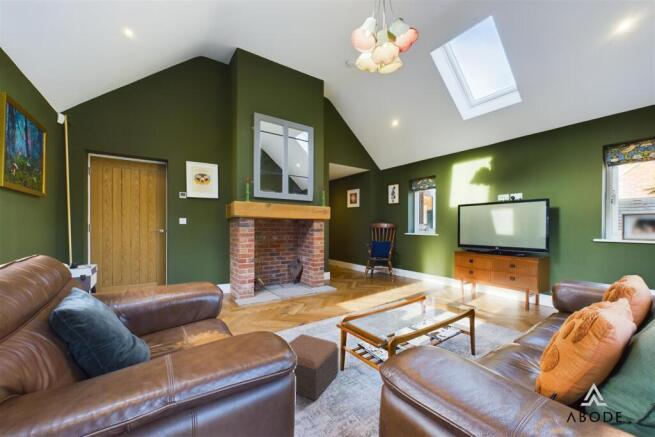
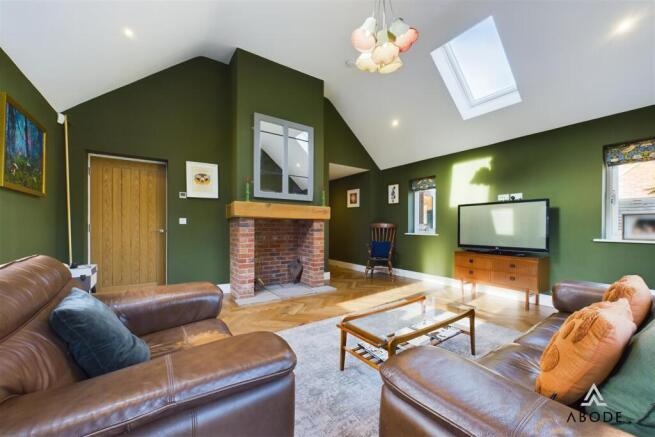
- footstool (307, 362)
